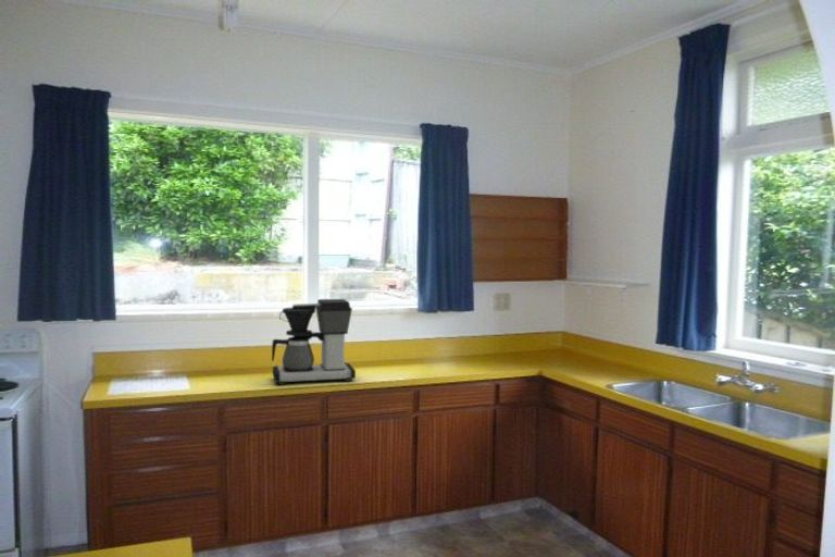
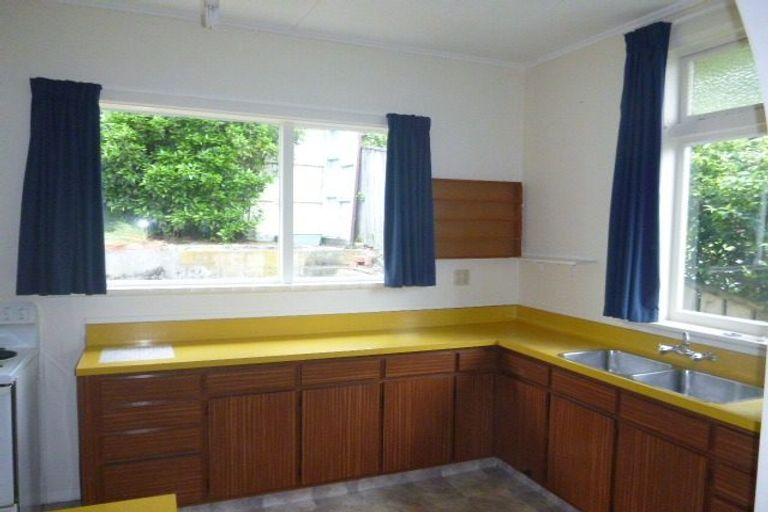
- coffee maker (310, 338)
